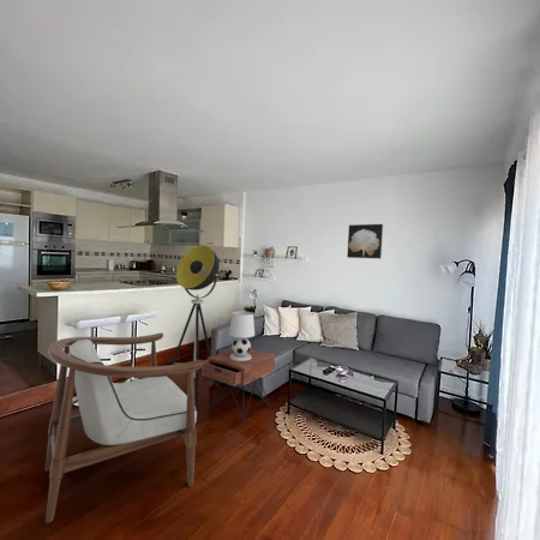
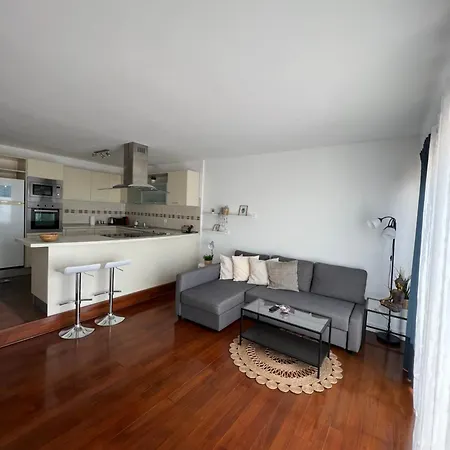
- wall art (364, 241)
- floor lamp (202, 319)
- armchair (121, 404)
- nightstand (238, 384)
- table lamp (241, 335)
